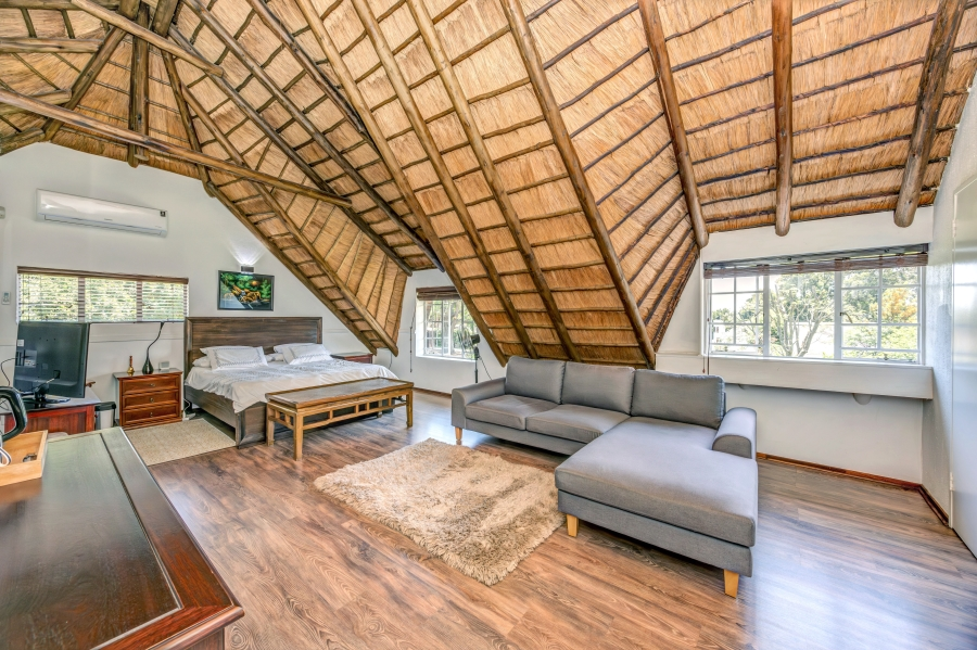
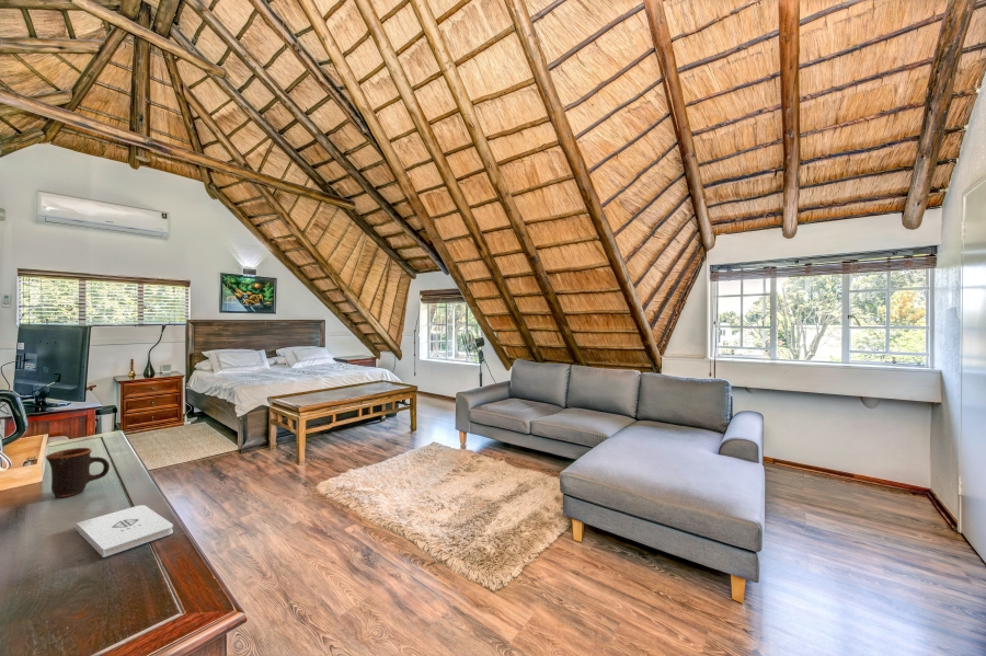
+ mug (78, 470)
+ notepad (125, 528)
